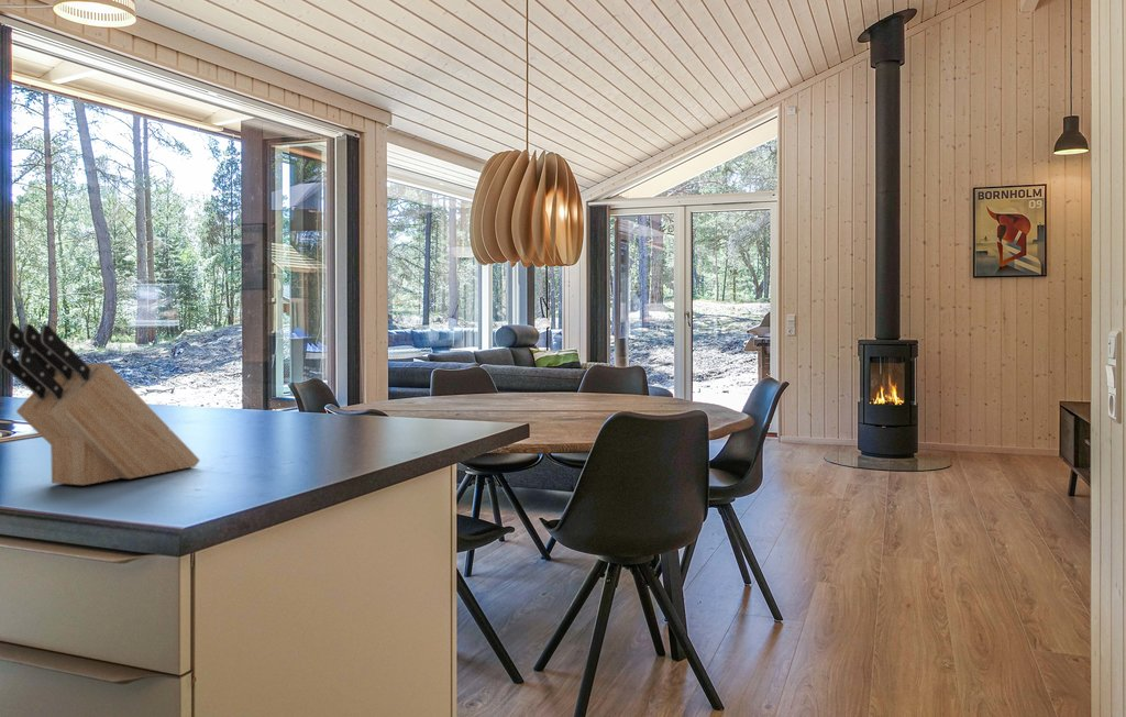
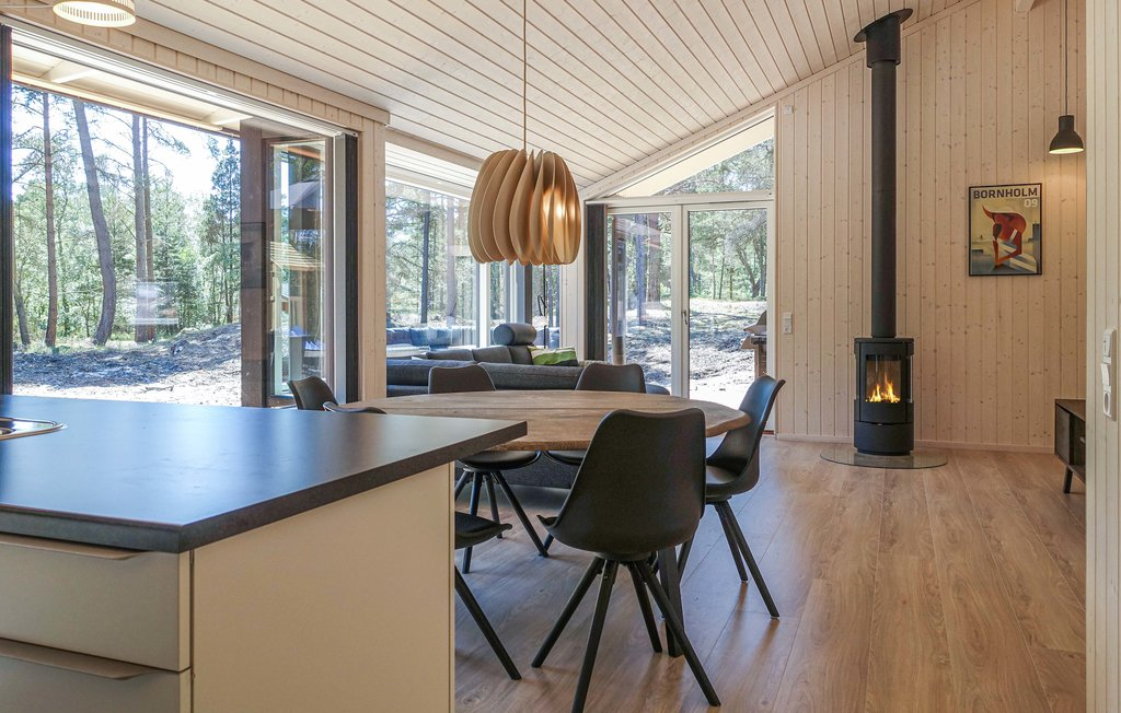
- knife block (102, 400)
